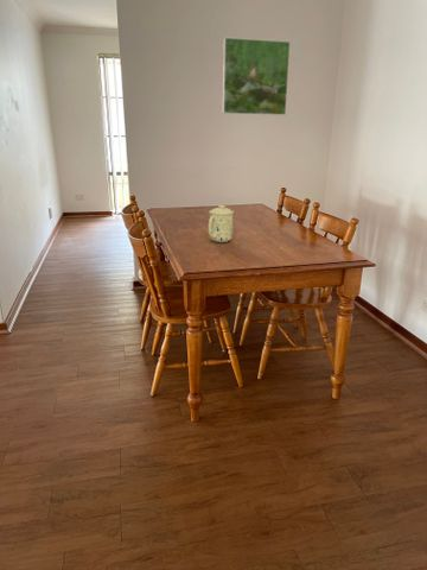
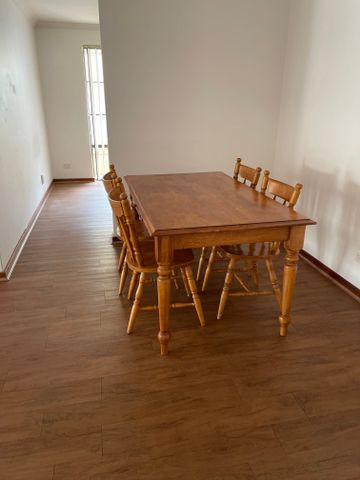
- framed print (255, 77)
- mug (219, 223)
